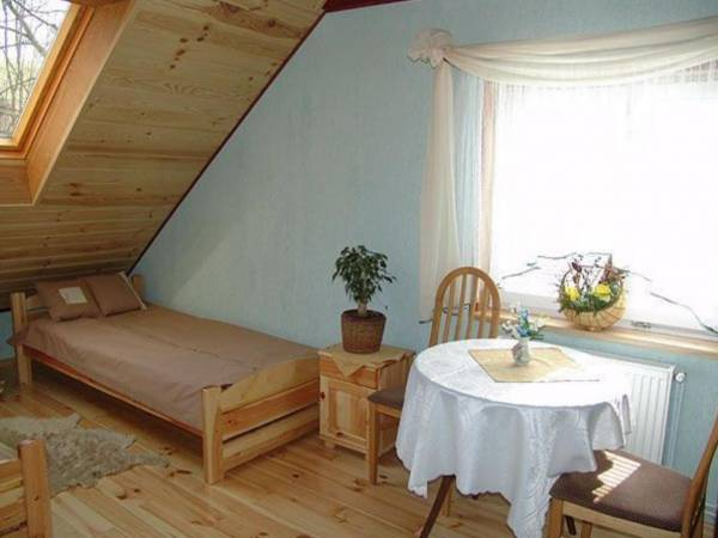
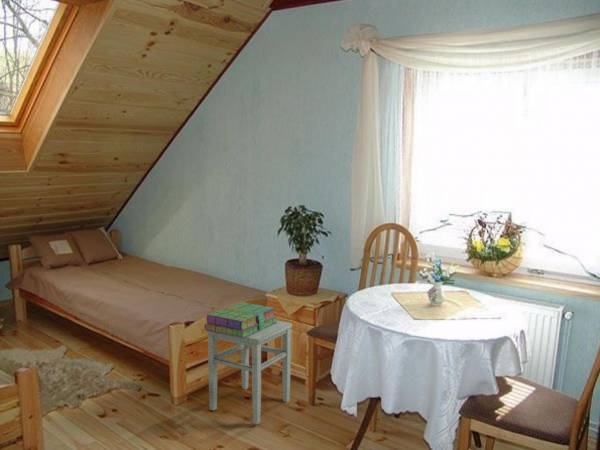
+ stool (250, 366)
+ stack of books (241, 318)
